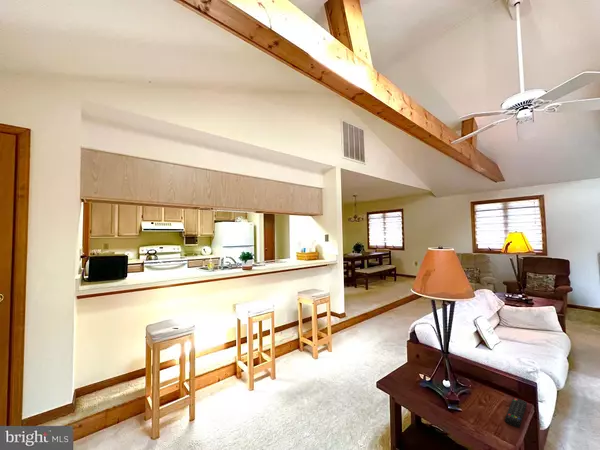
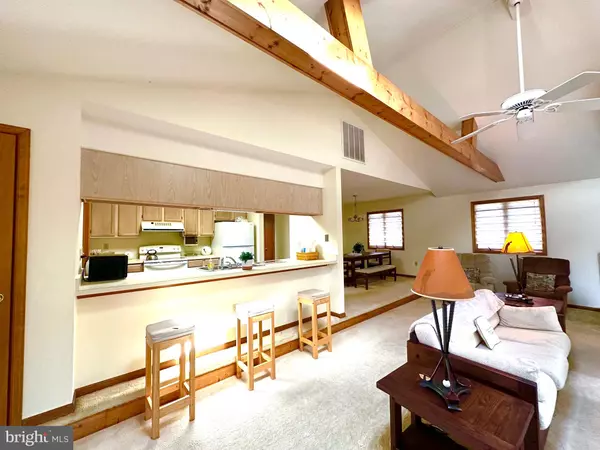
- remote control (516, 411)
